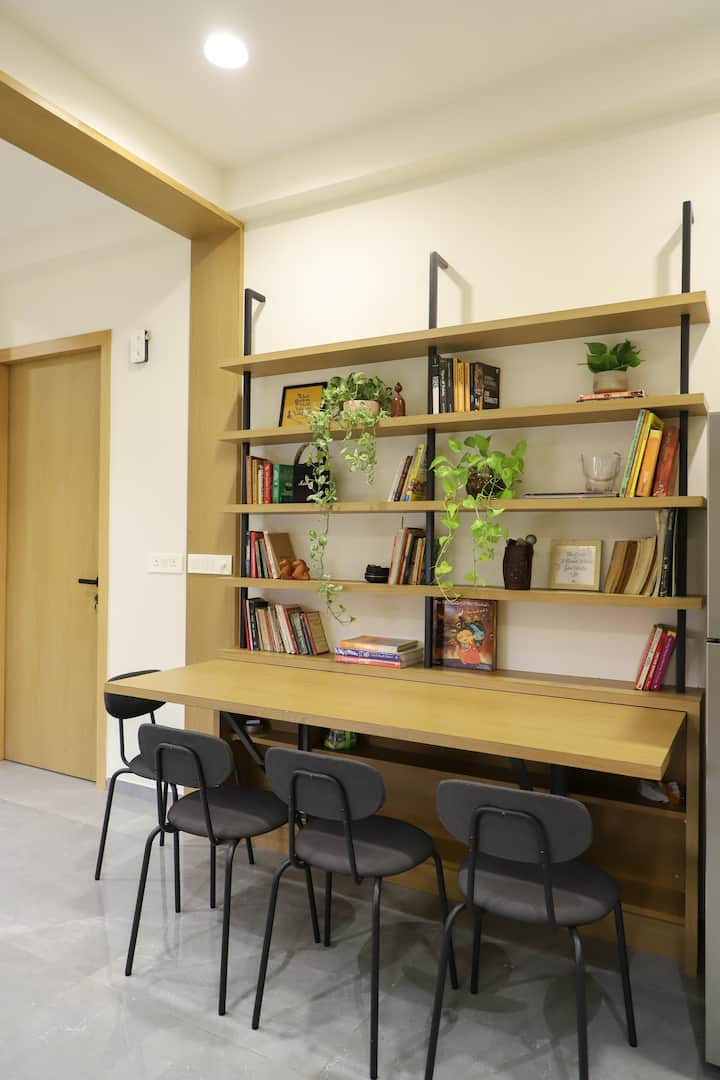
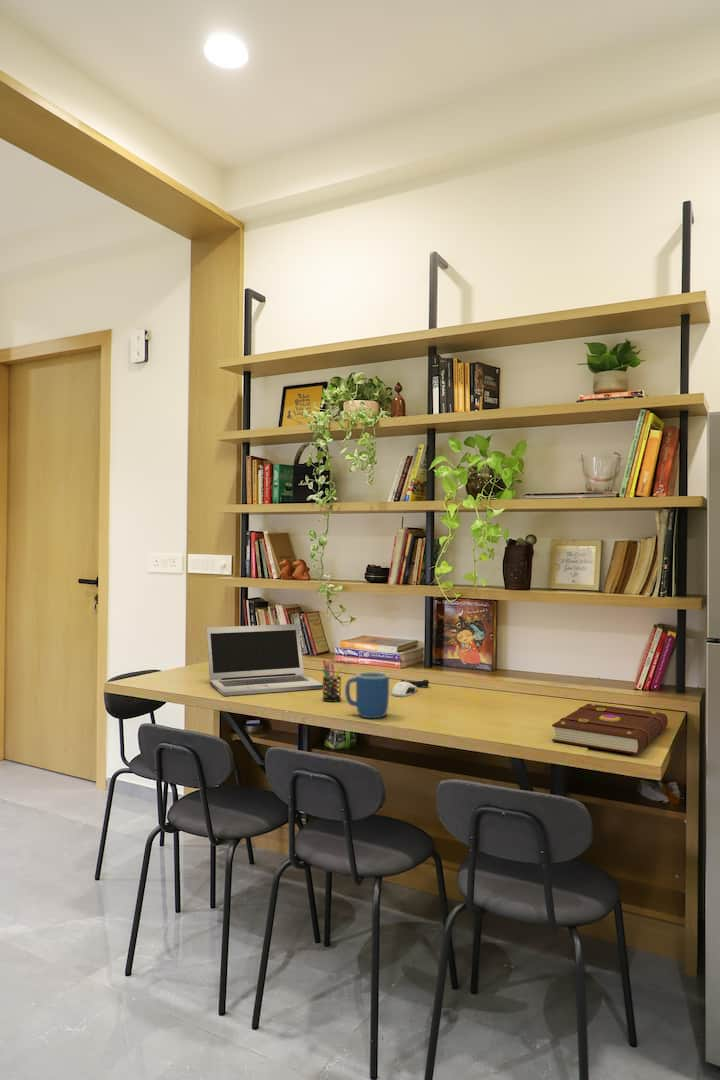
+ pen holder (329, 680)
+ mug (368, 694)
+ laptop (263, 657)
+ book (611, 725)
+ computer mouse (407, 686)
